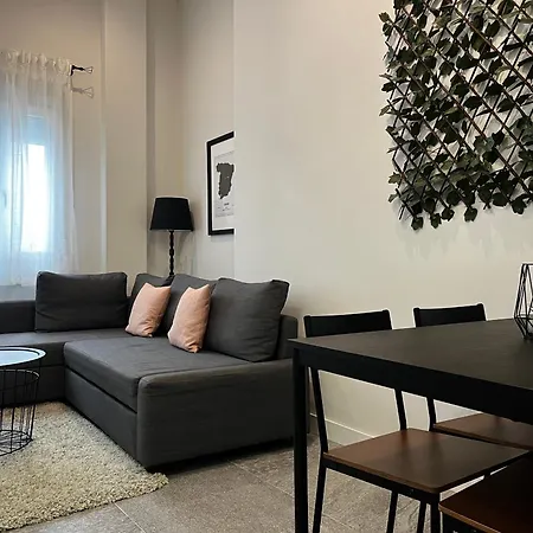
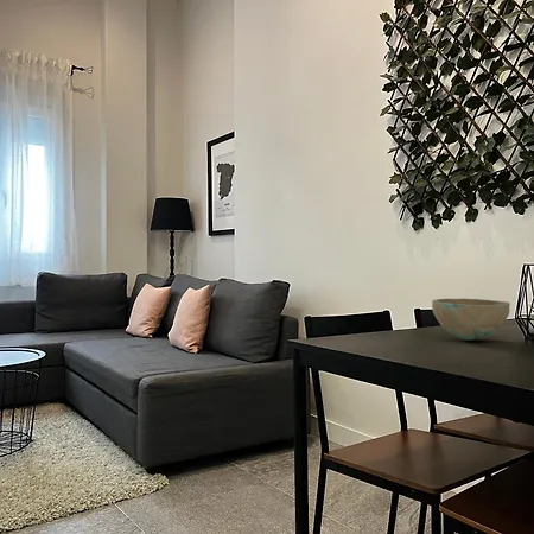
+ bowl (469, 320)
